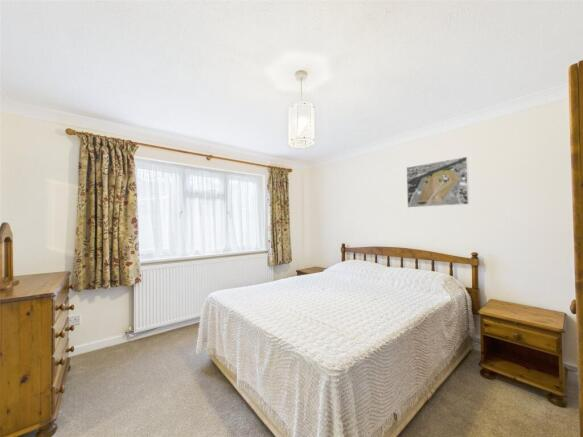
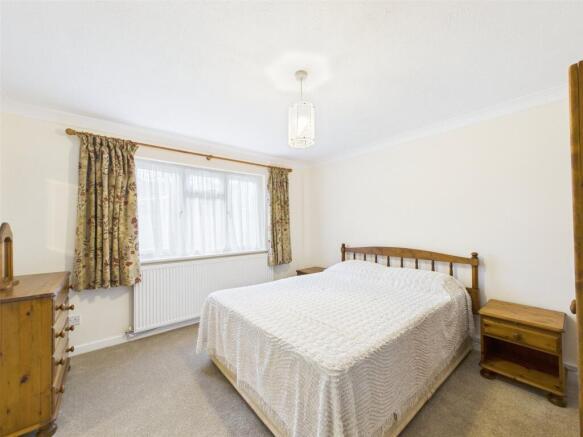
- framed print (435, 184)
